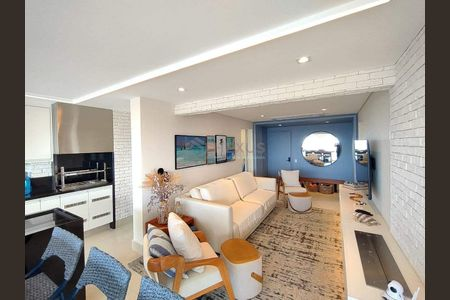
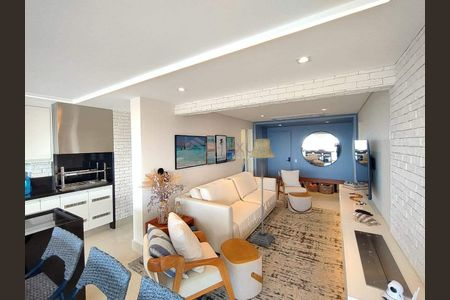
+ floor lamp (262, 189)
